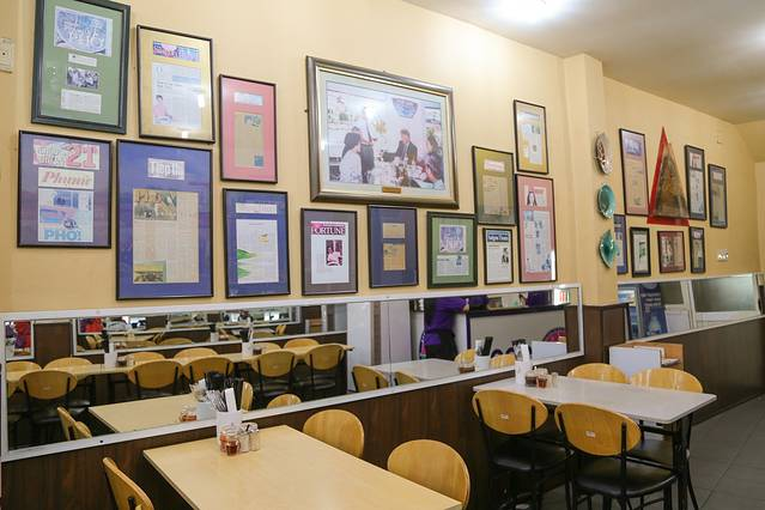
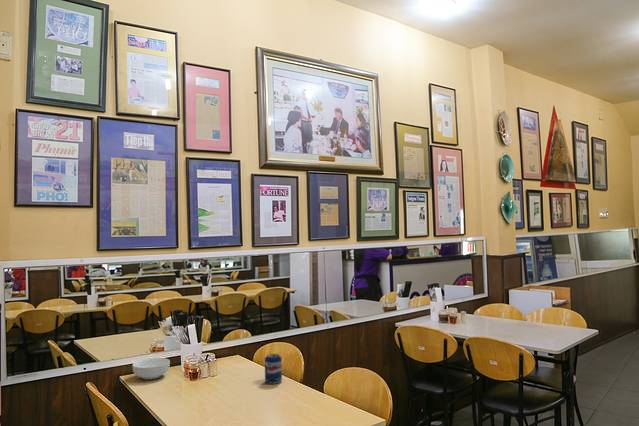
+ beverage can (273, 368)
+ cereal bowl (151, 369)
